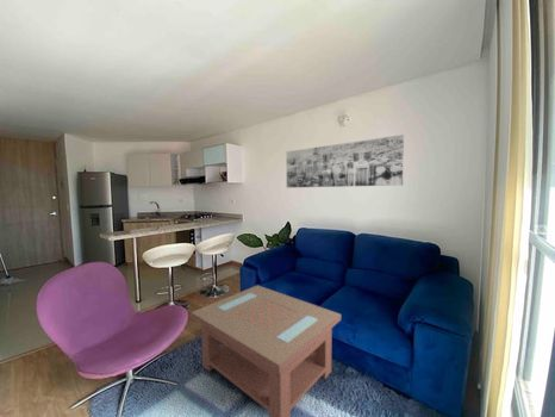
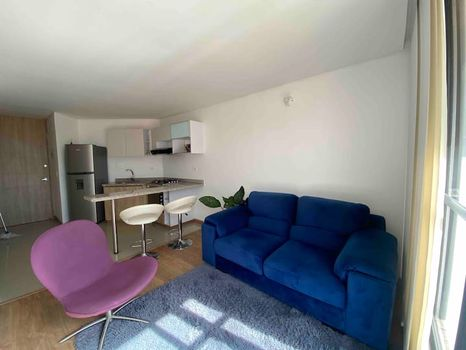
- coffee table (264, 341)
- wall art (335, 166)
